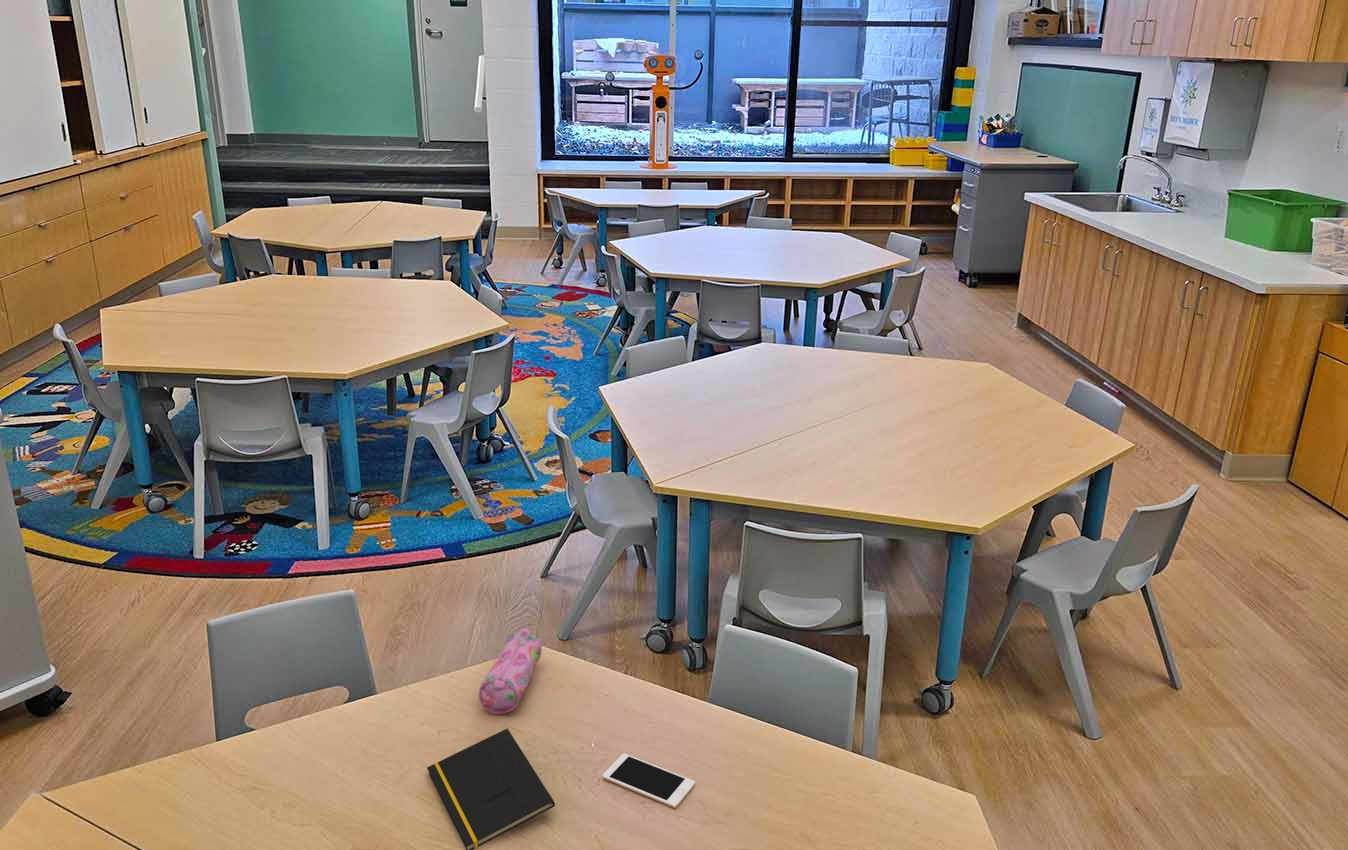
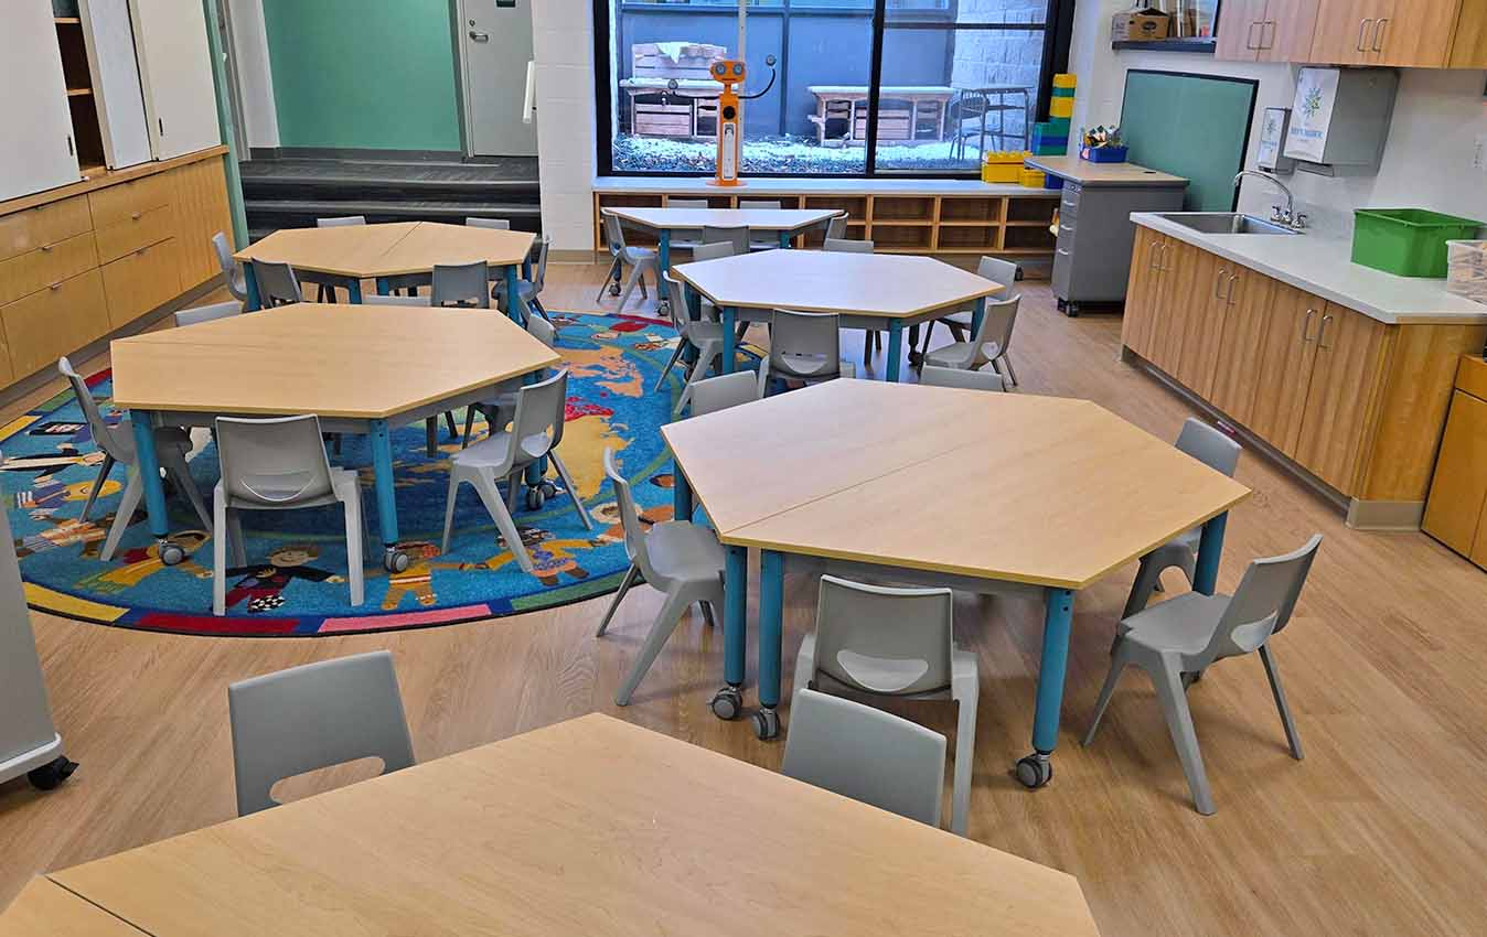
- pencil case (511, 669)
- notepad (488, 786)
- cell phone (648, 779)
